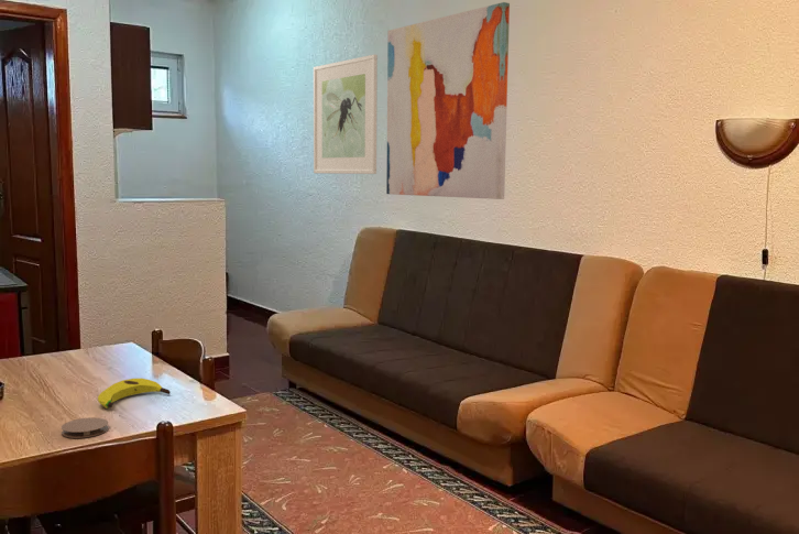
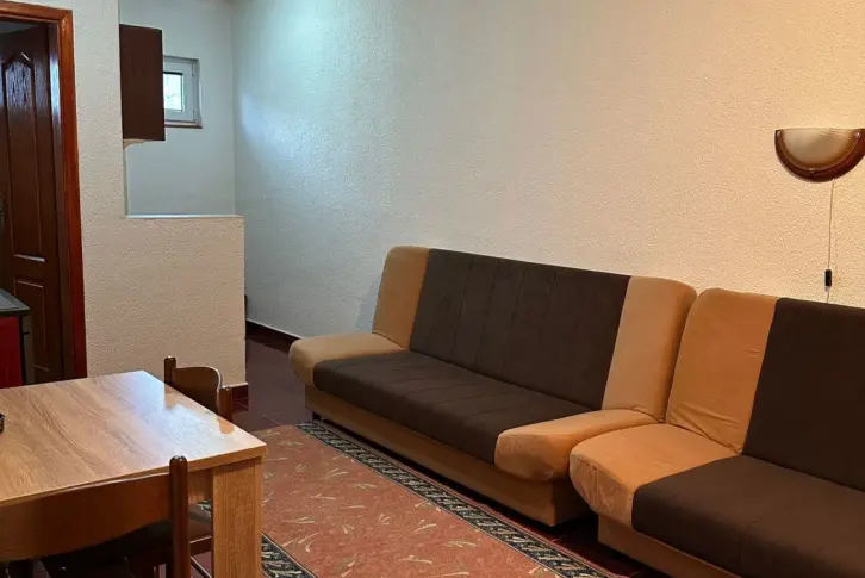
- coaster (85, 427)
- banana (133, 392)
- wall art (441, 108)
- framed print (343, 118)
